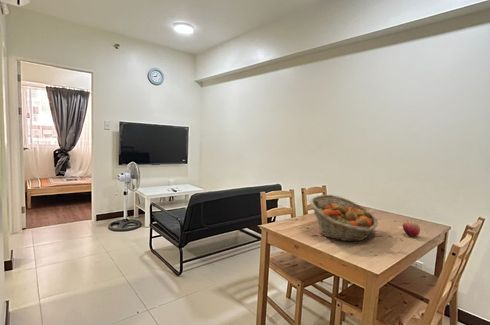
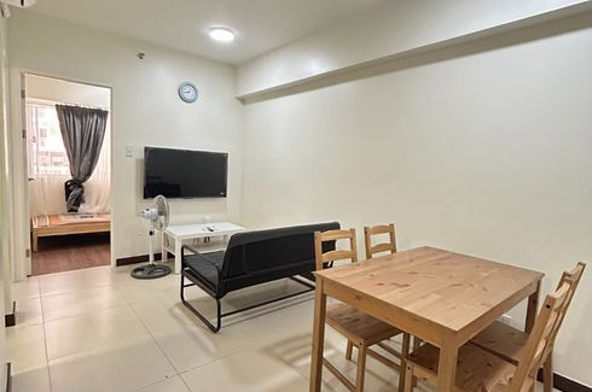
- apple (411, 228)
- fruit basket (342, 216)
